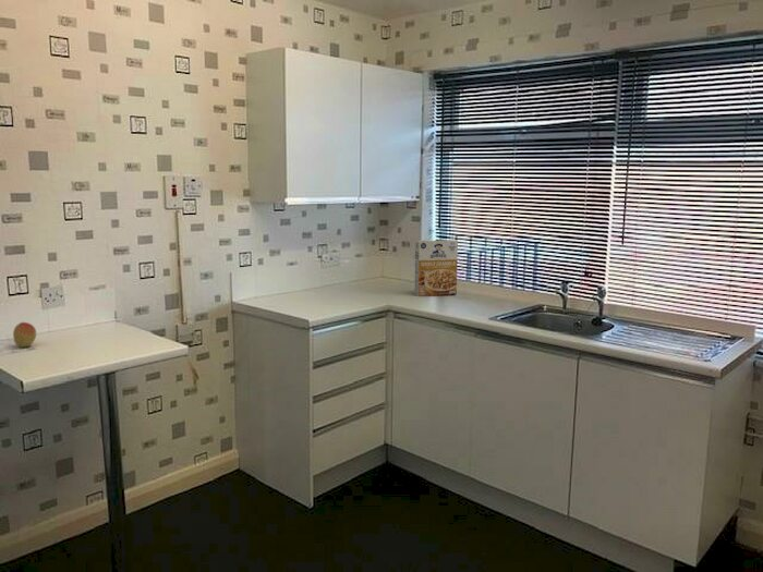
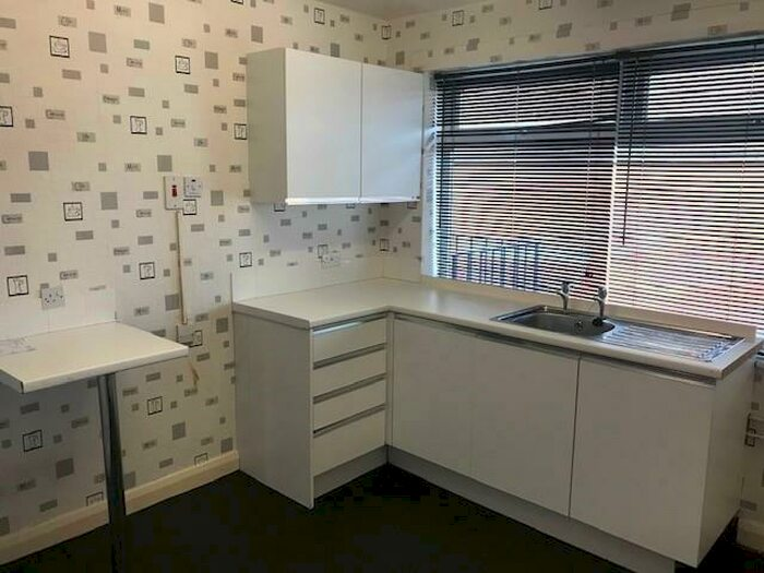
- cereal box (435, 267)
- fruit (24, 333)
